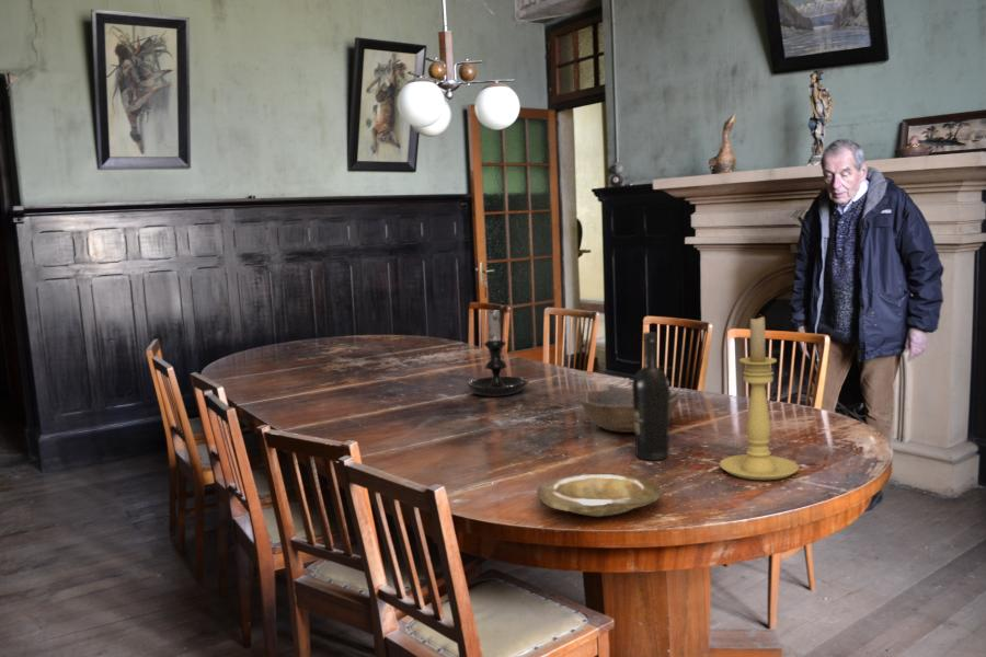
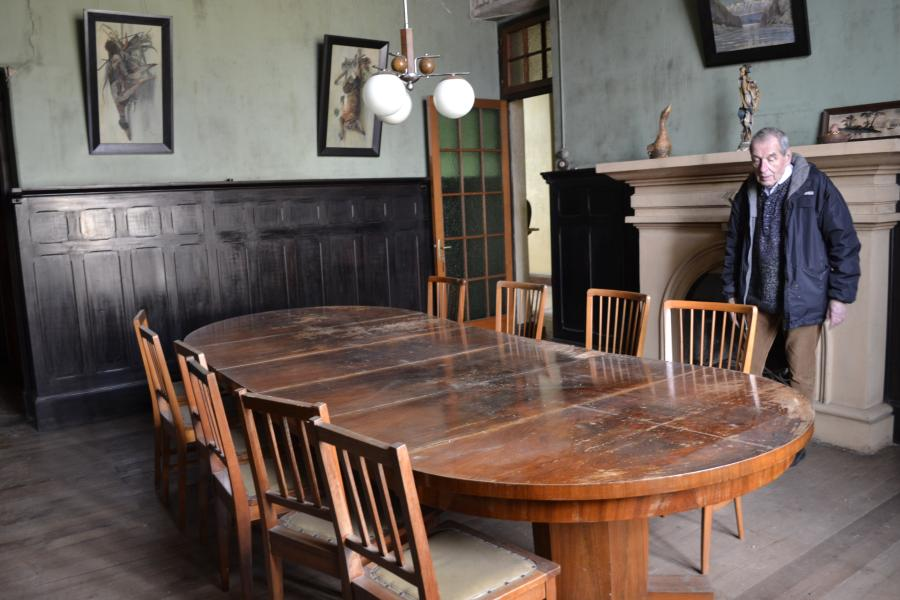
- wine bottle (651, 394)
- plate (599, 496)
- bowl (630, 411)
- candle holder (758, 393)
- candle holder (495, 348)
